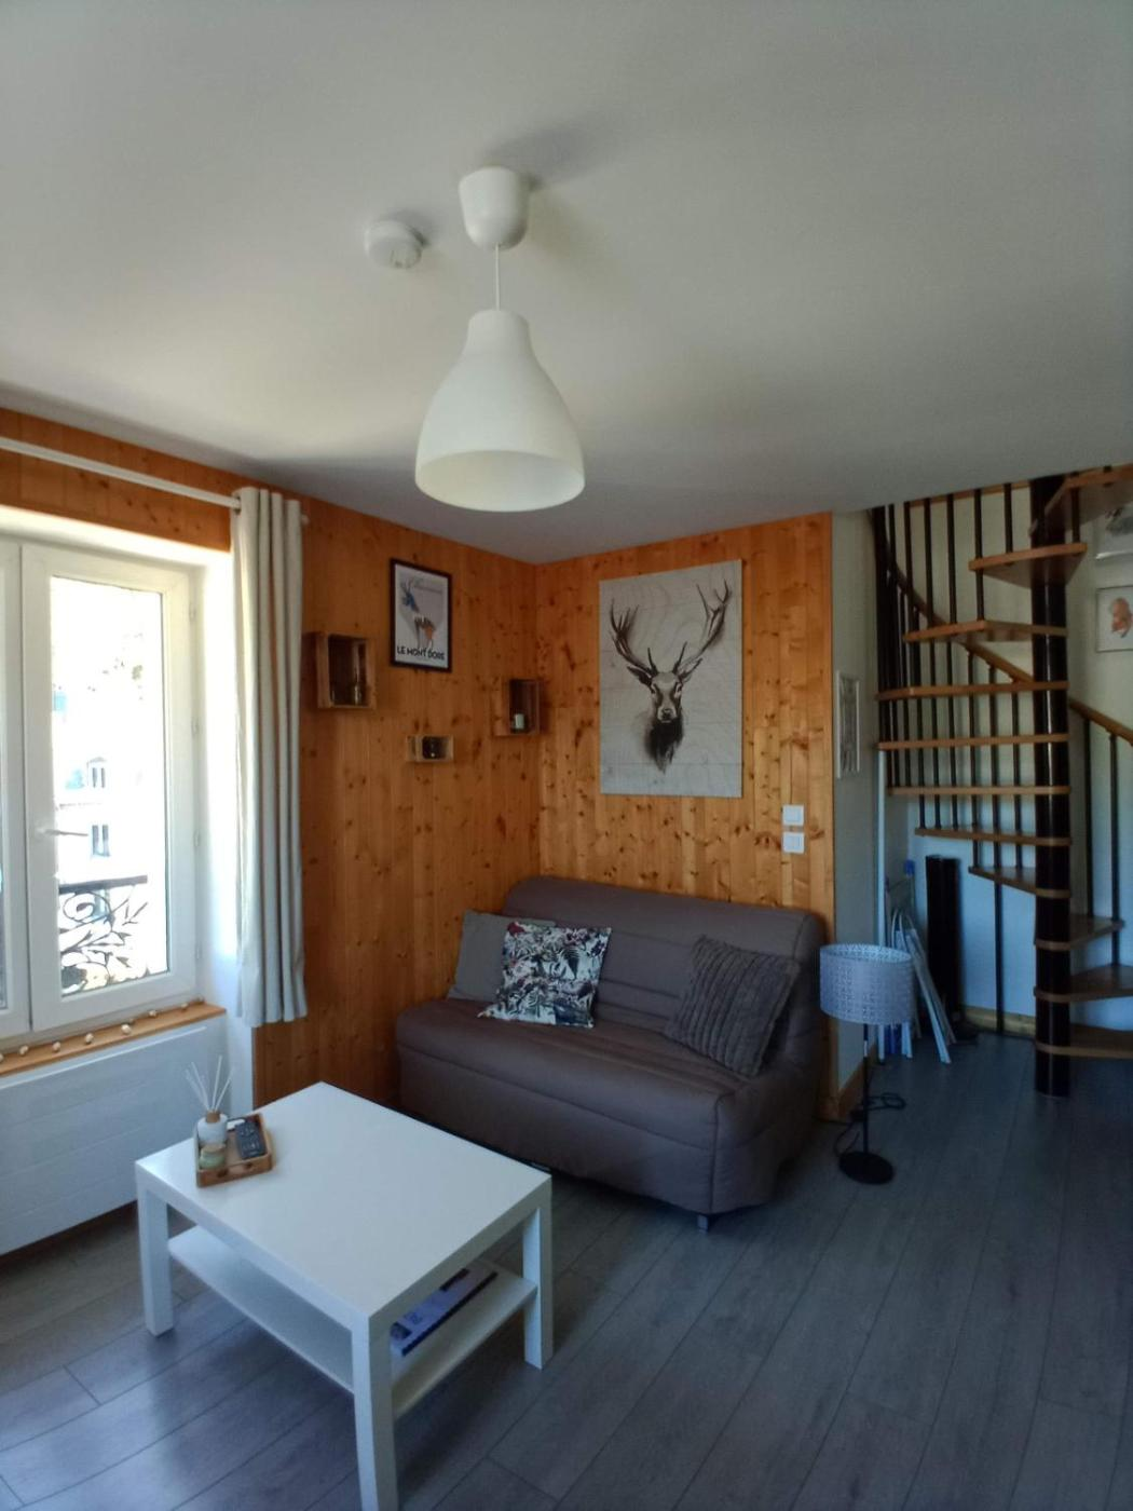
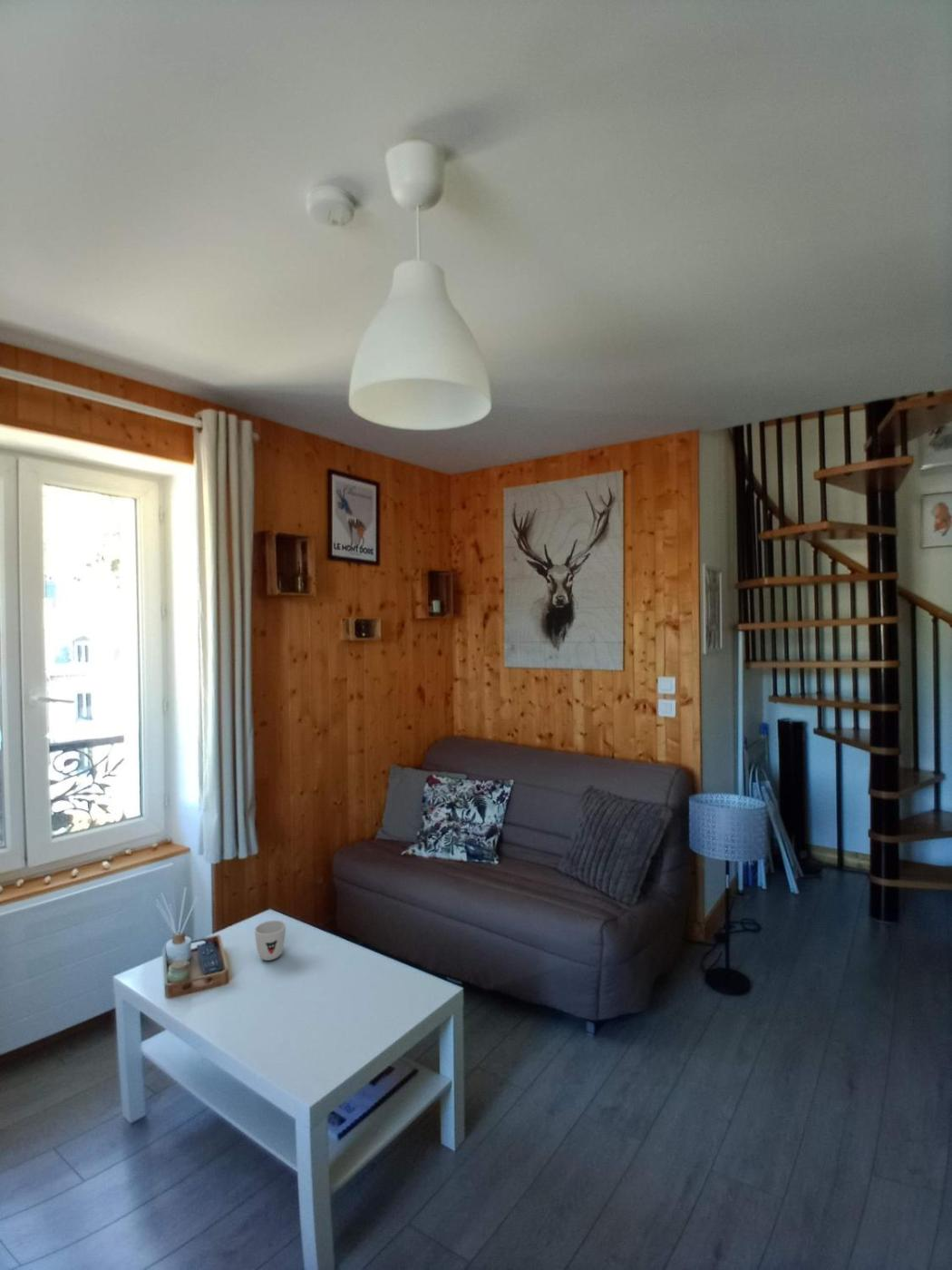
+ mug (270, 939)
